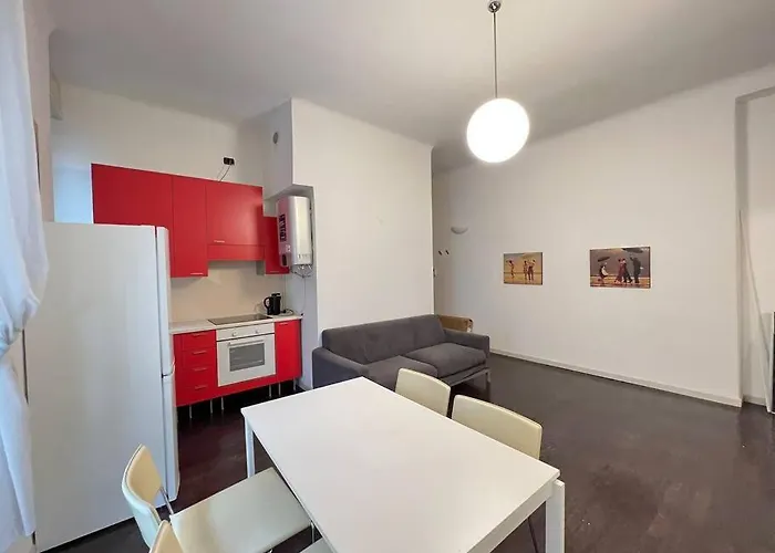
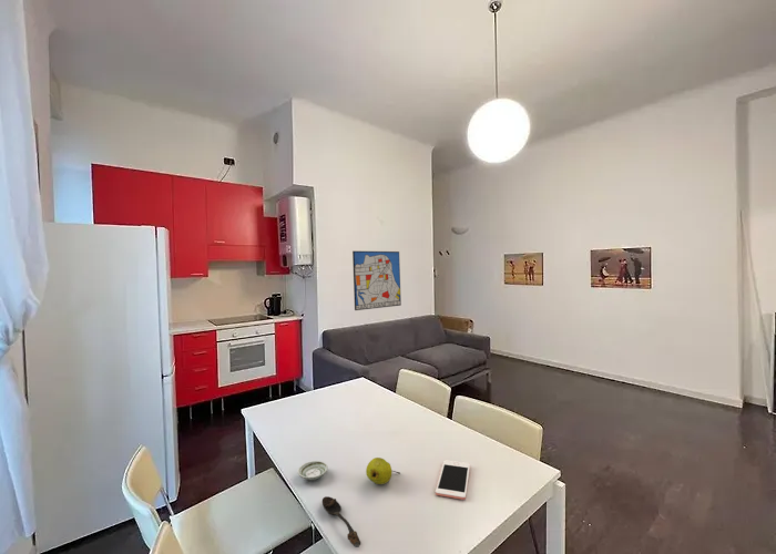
+ spoon (339, 517)
+ cell phone (453, 478)
+ fruit (382, 468)
+ saucer (313, 472)
+ wall art (378, 279)
